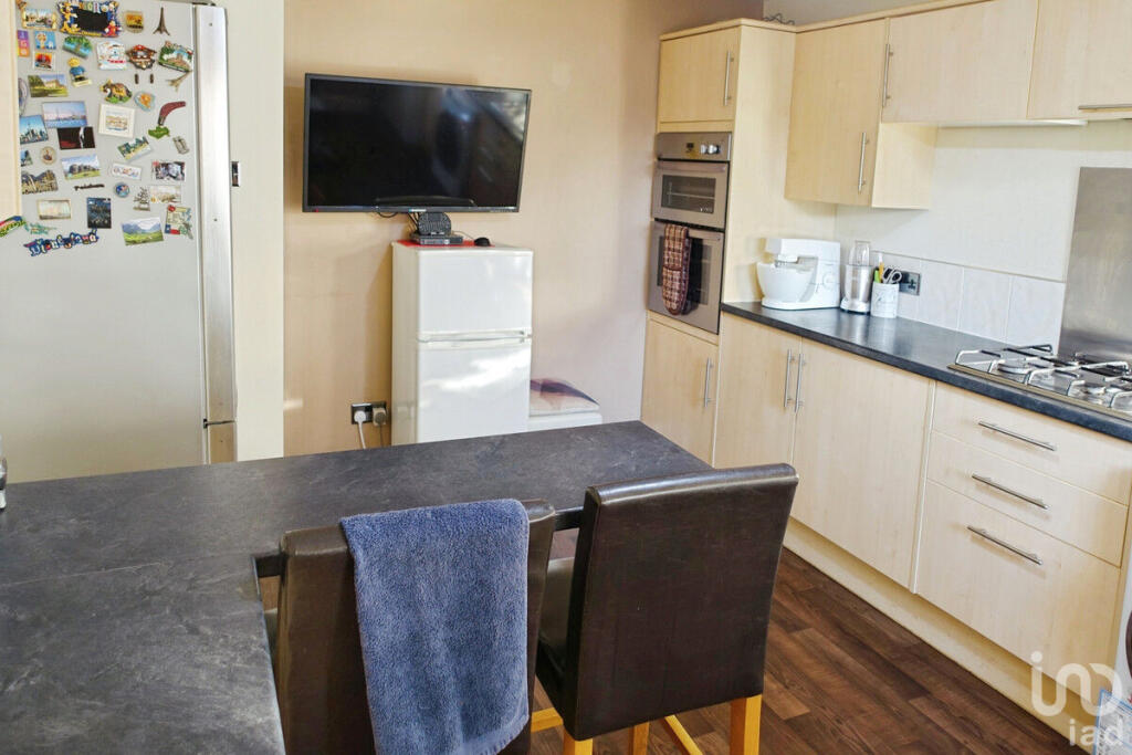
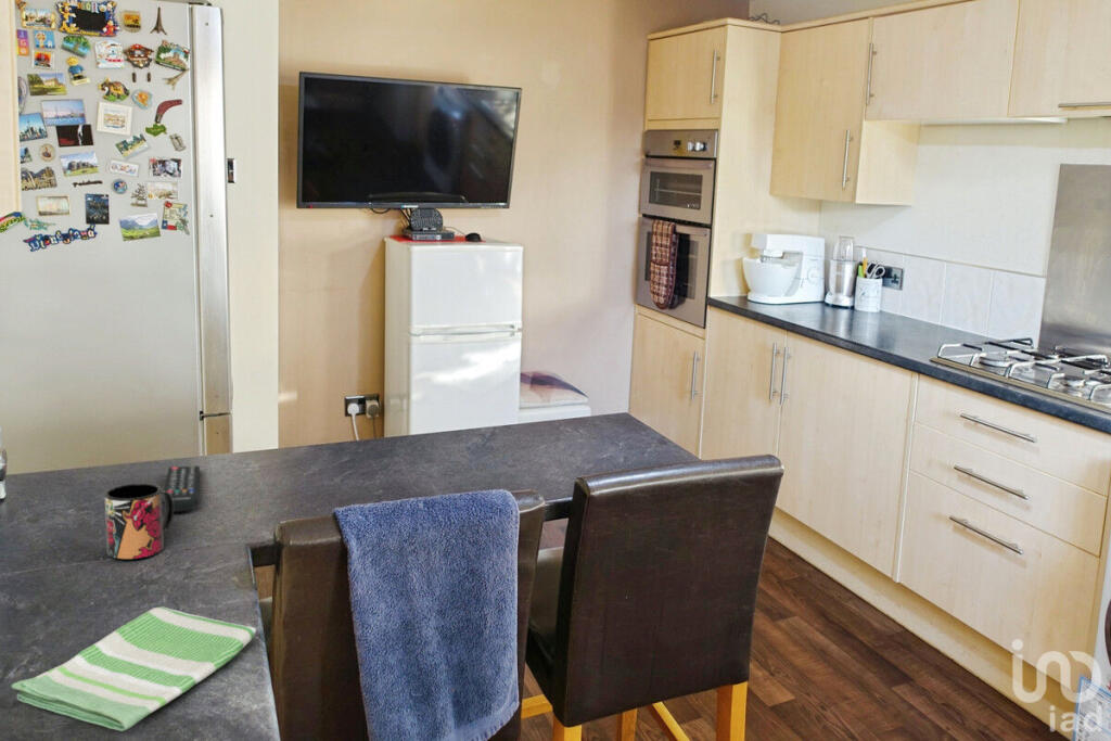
+ mug (143, 516)
+ remote control (182, 486)
+ dish towel (143, 661)
